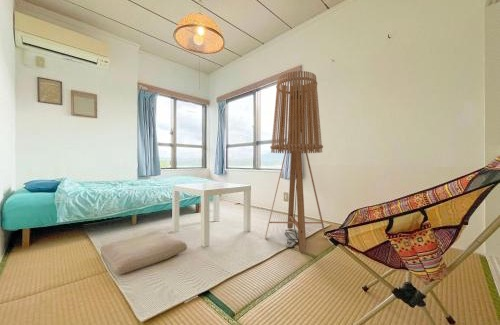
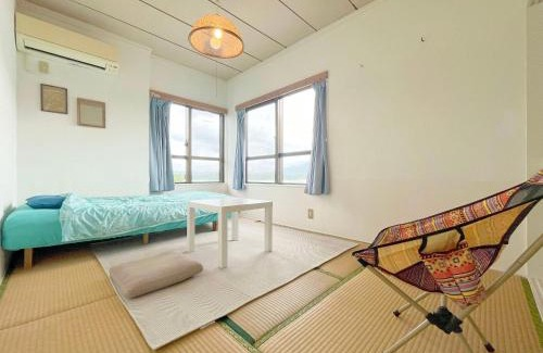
- floor lamp (295, 159)
